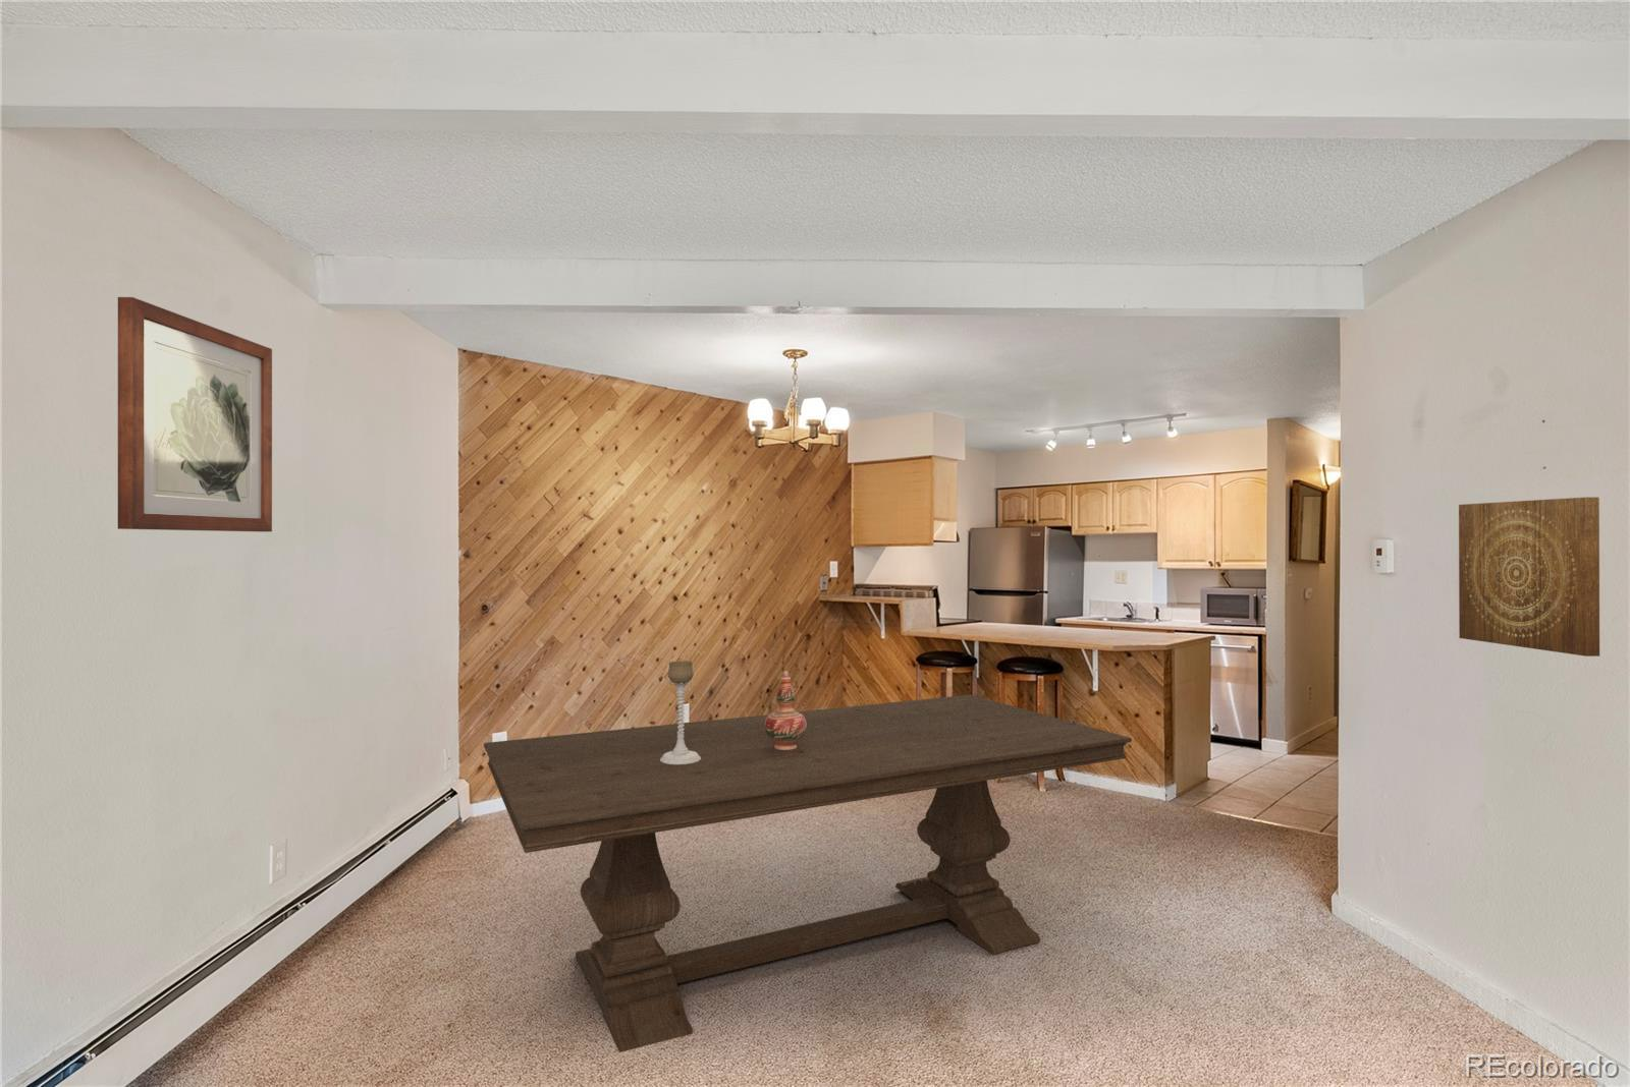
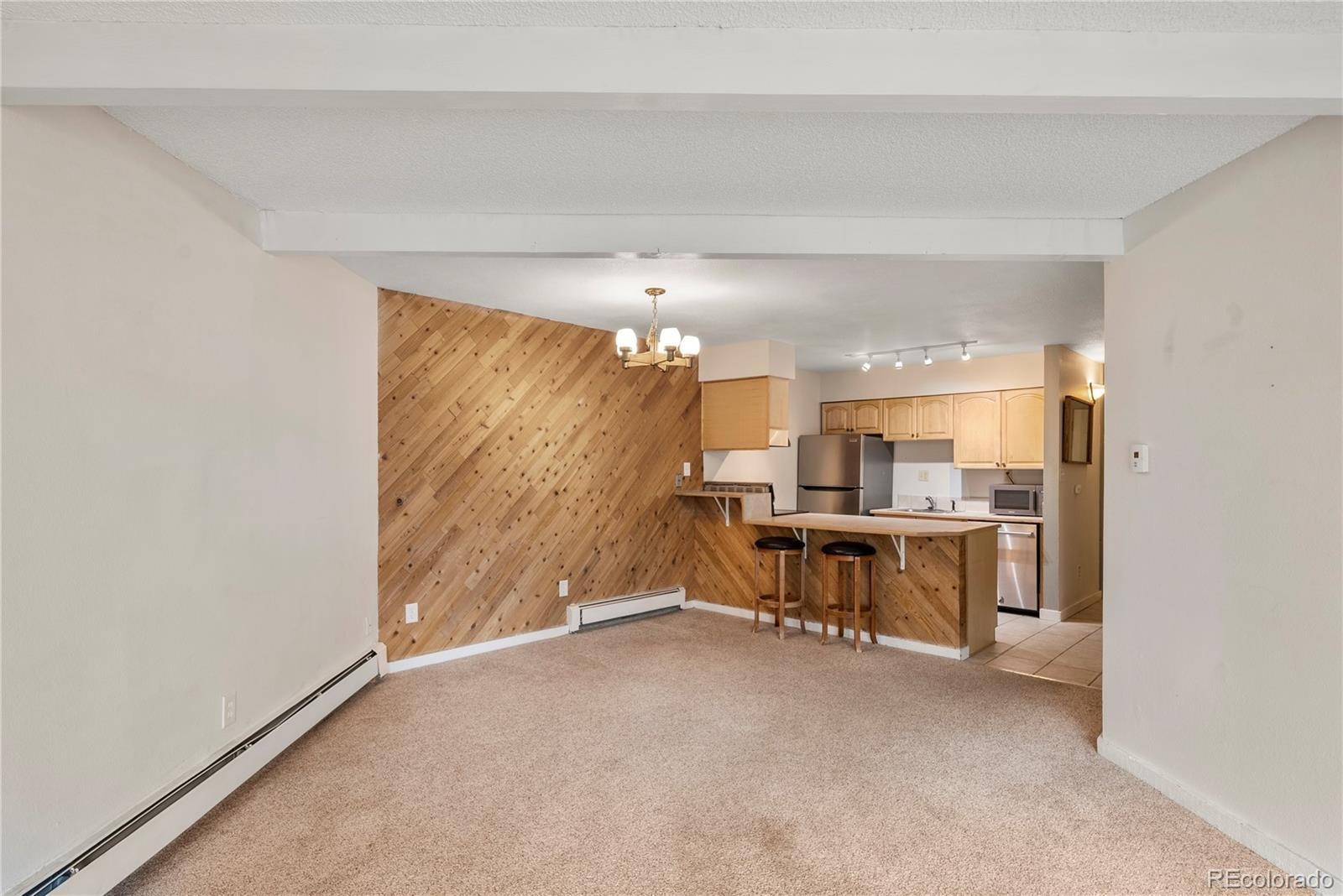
- candle holder (681, 710)
- wall art (1522, 573)
- wall art (204, 427)
- dining table (806, 808)
- decorative vase (785, 707)
